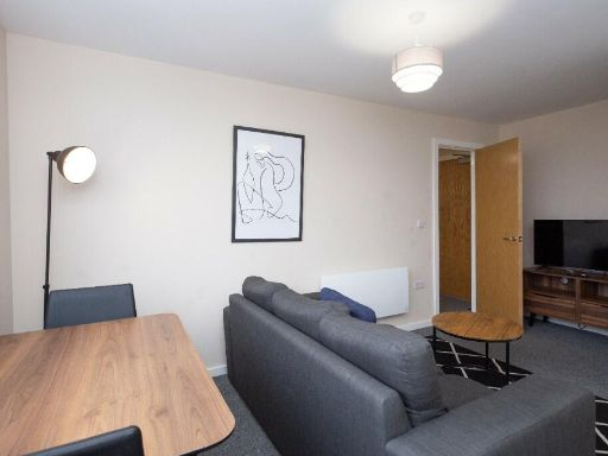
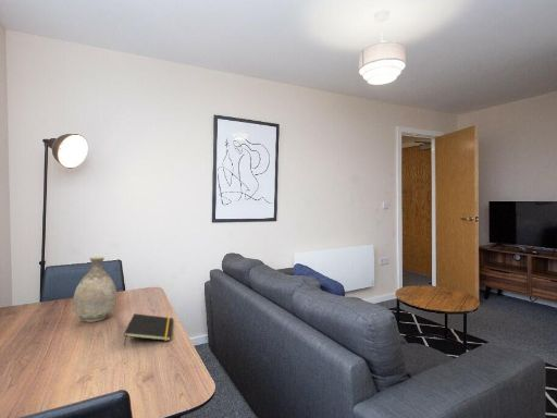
+ vase (96, 287)
+ notepad (150, 325)
